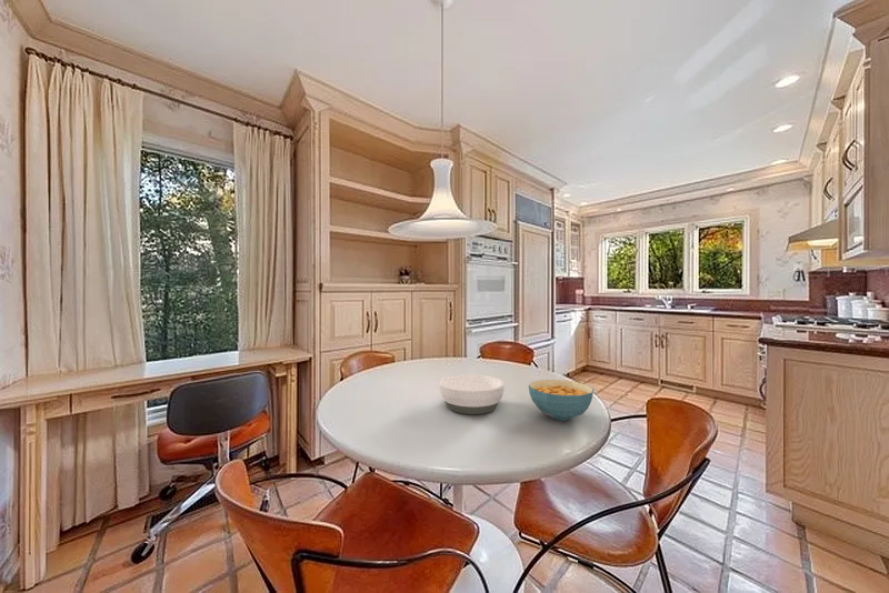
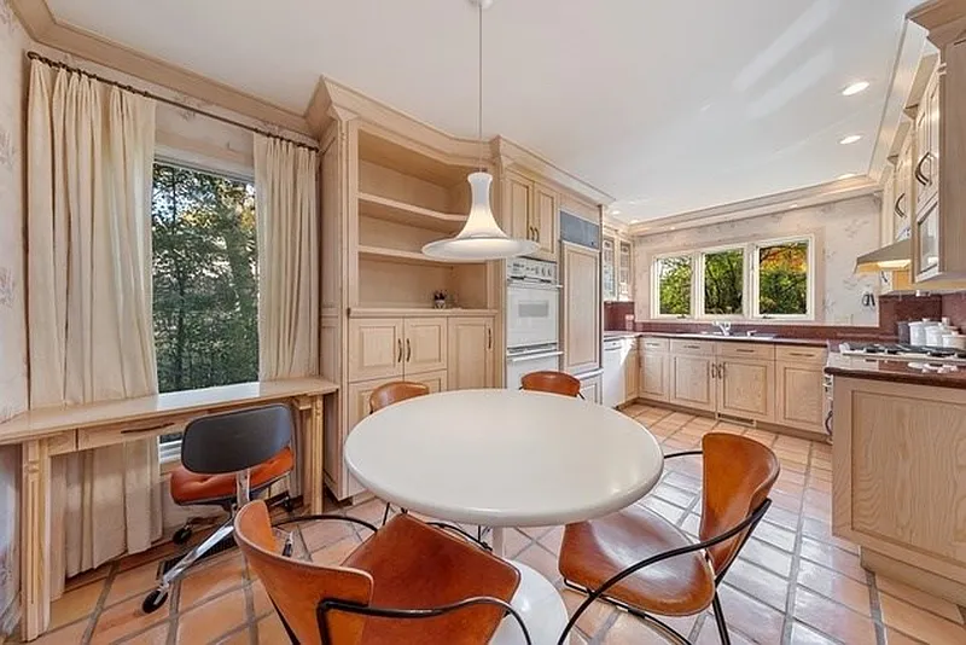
- cereal bowl (560, 402)
- bowl (471, 393)
